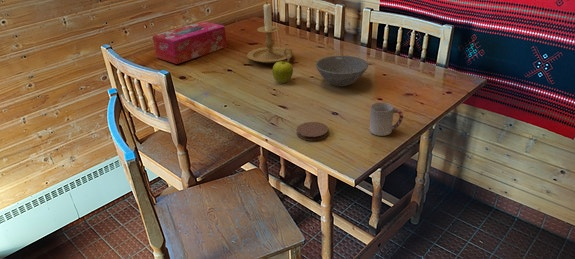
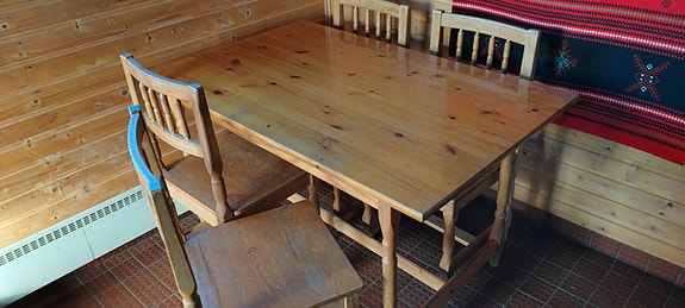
- cup (386, 119)
- fruit (282, 71)
- coaster (312, 130)
- bowl (341, 73)
- tissue box (190, 41)
- candle holder (268, 31)
